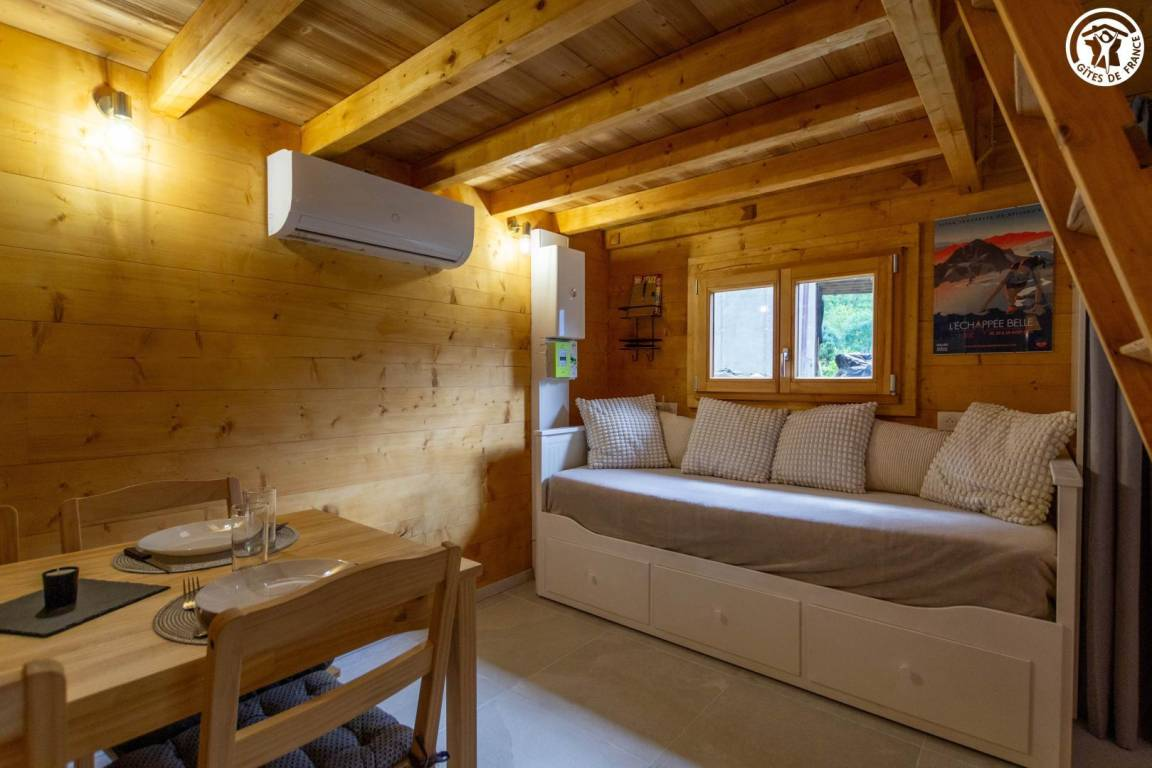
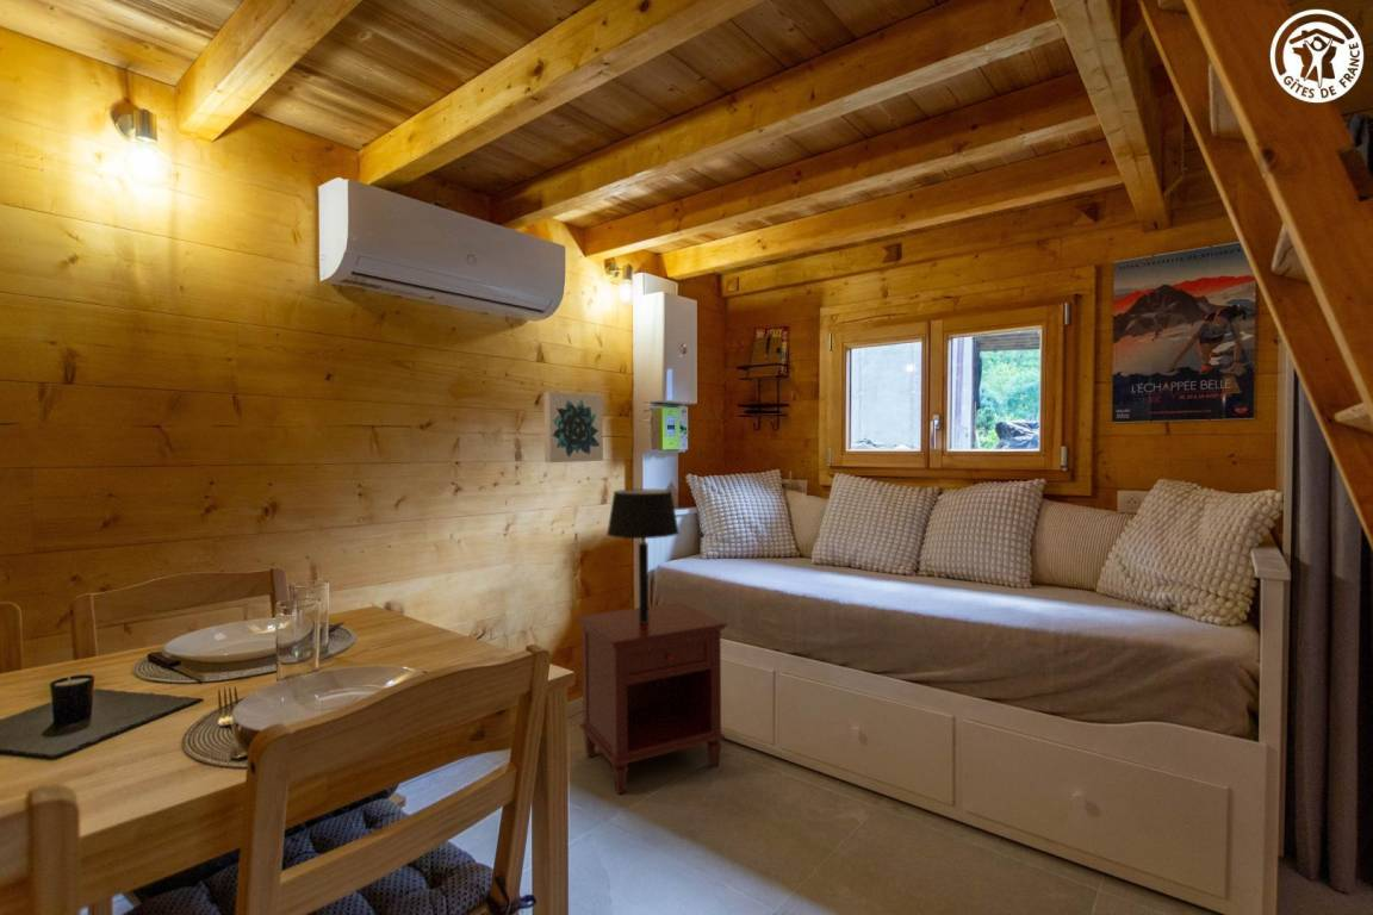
+ wall art (574, 428)
+ table lamp (642, 555)
+ nightstand (650, 690)
